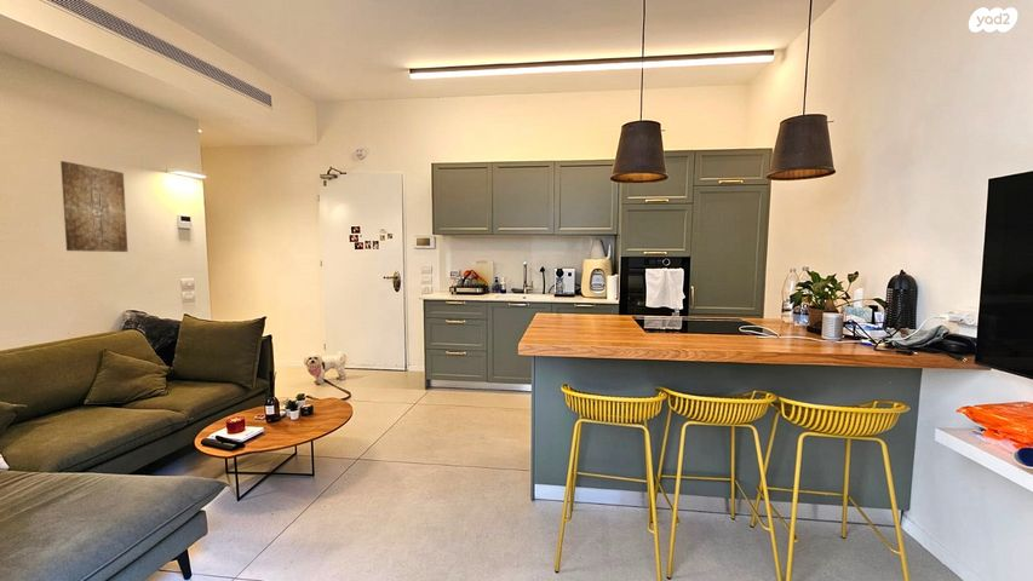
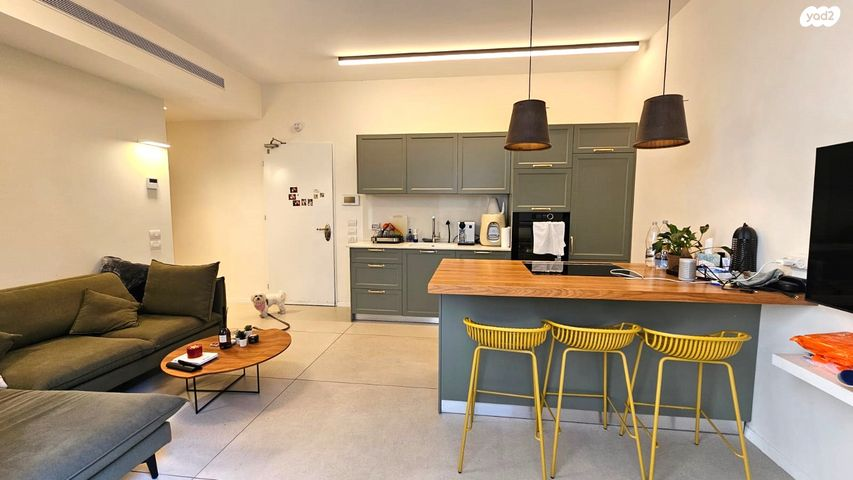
- wall art (96, 209)
